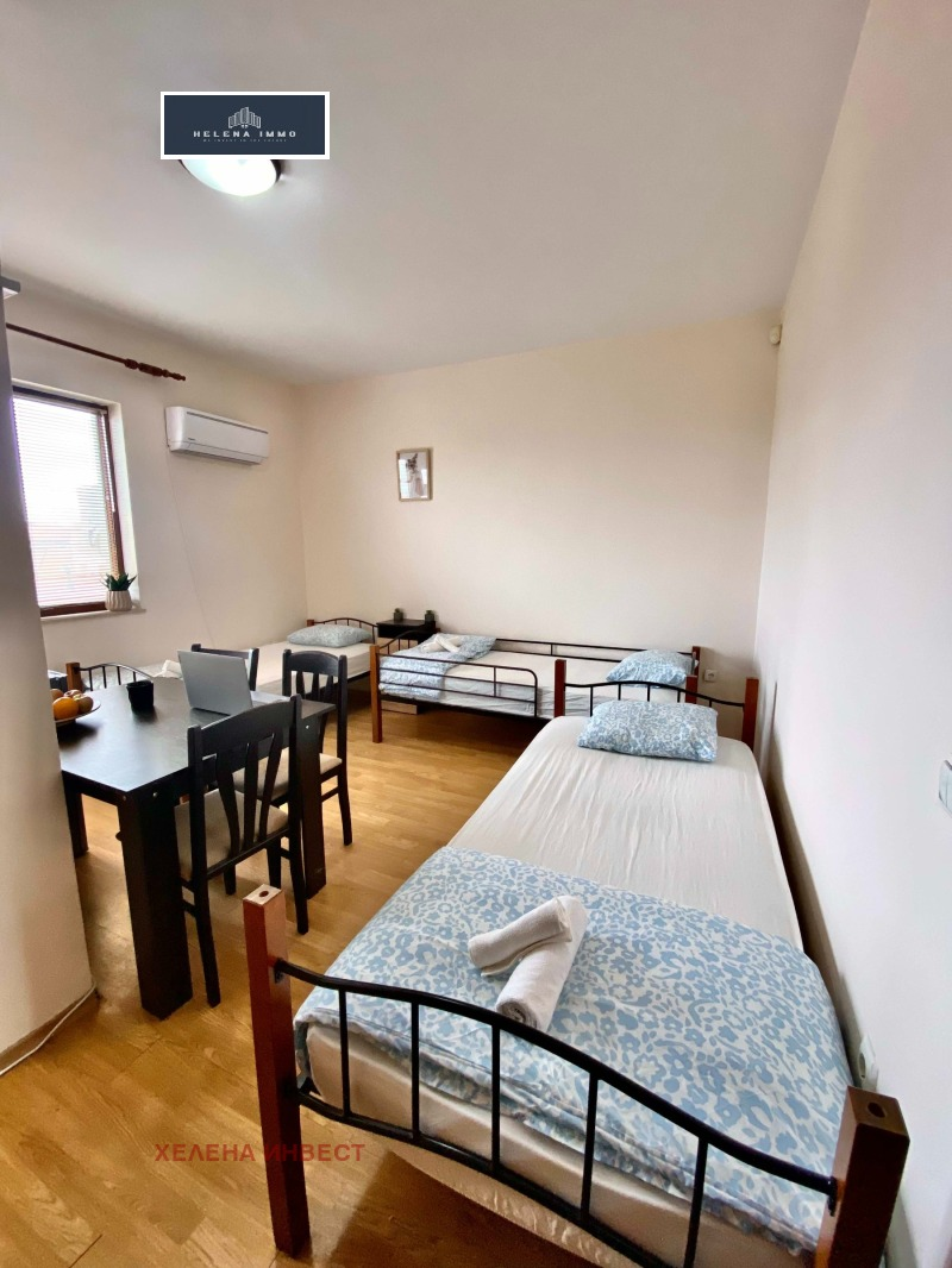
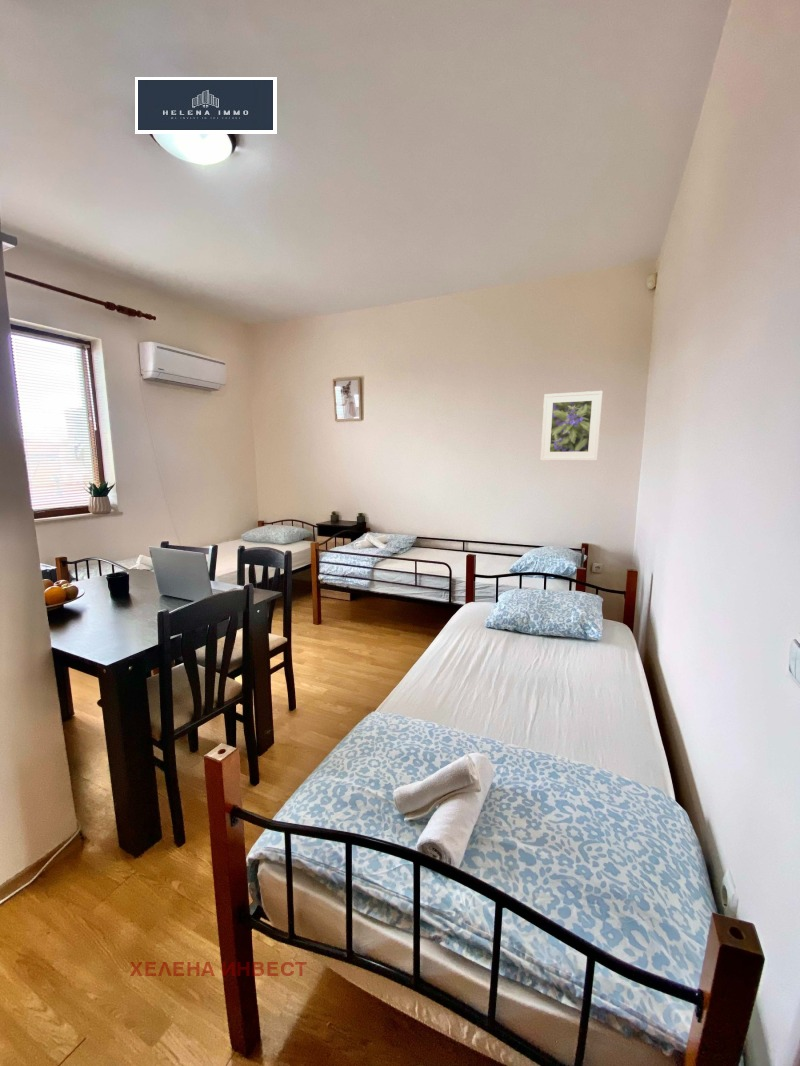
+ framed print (570, 427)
